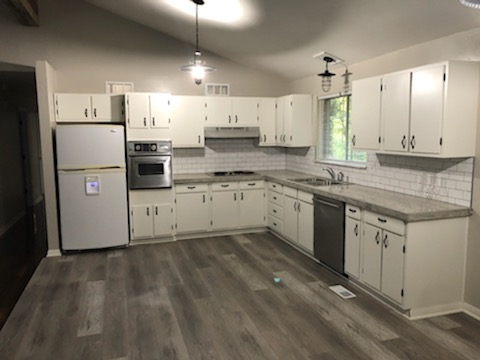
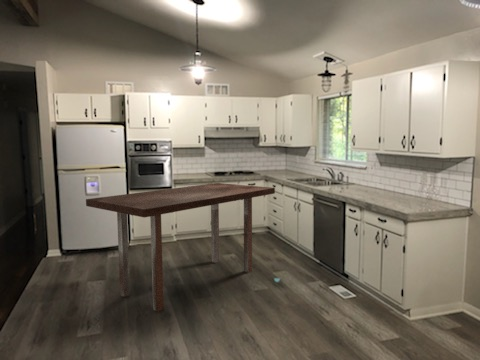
+ dining table (211, 238)
